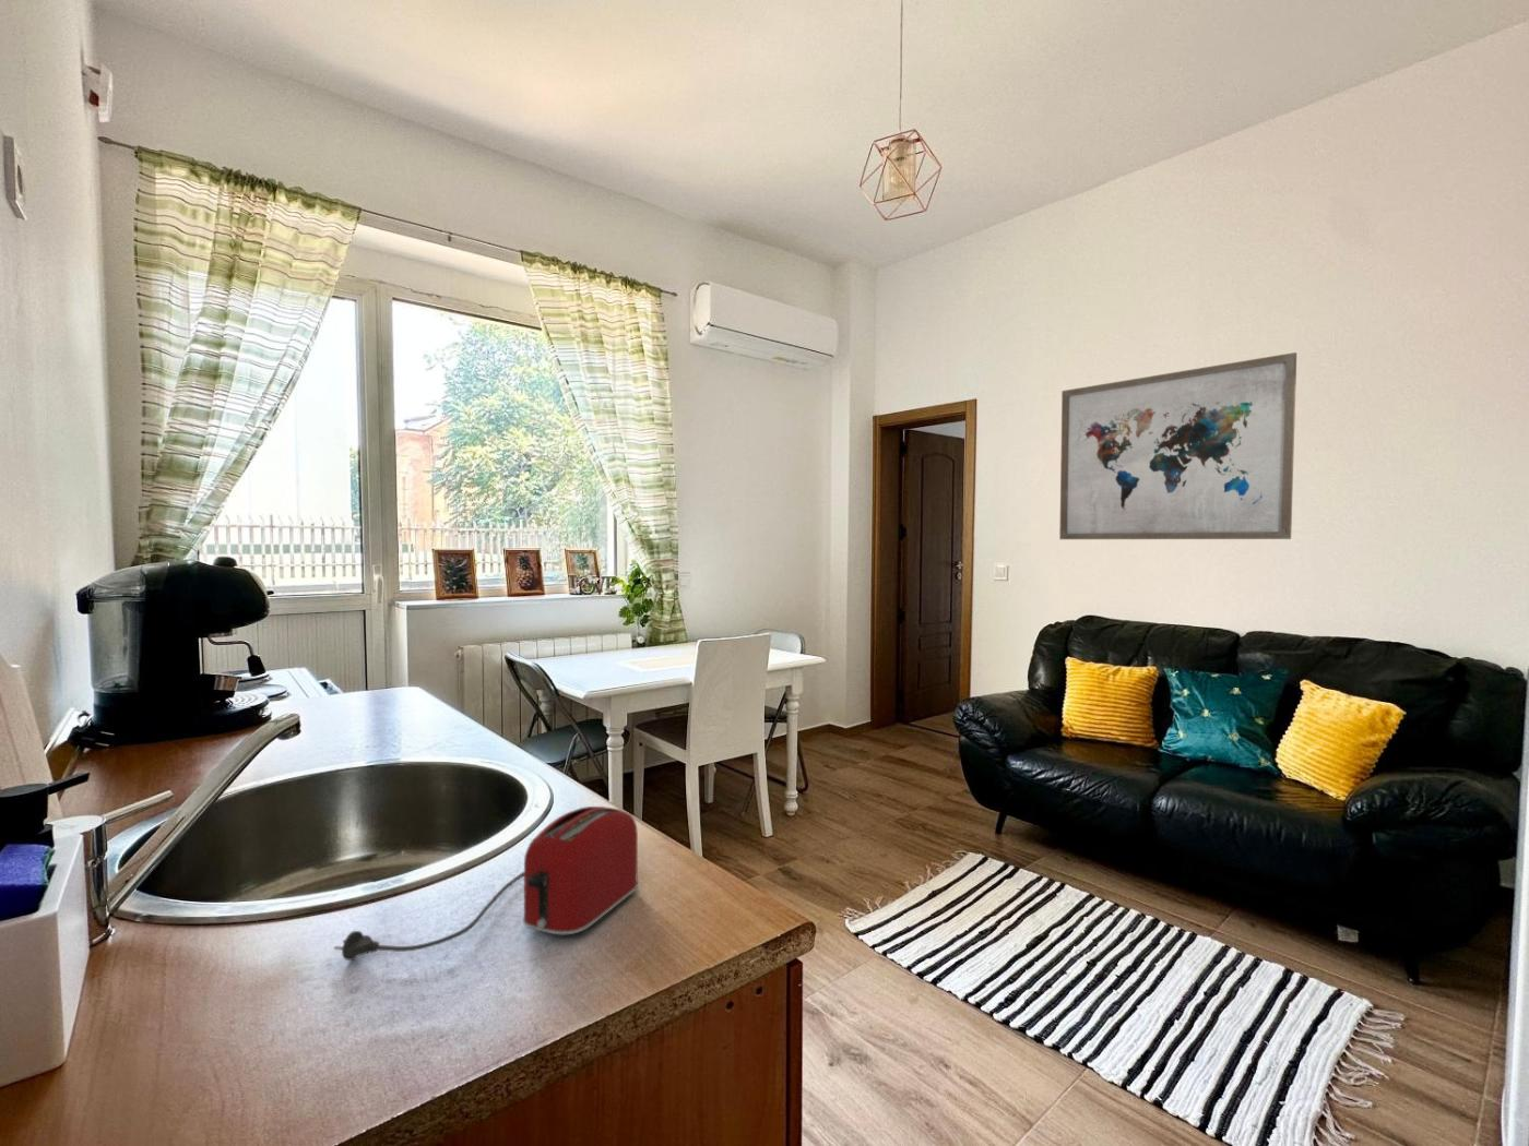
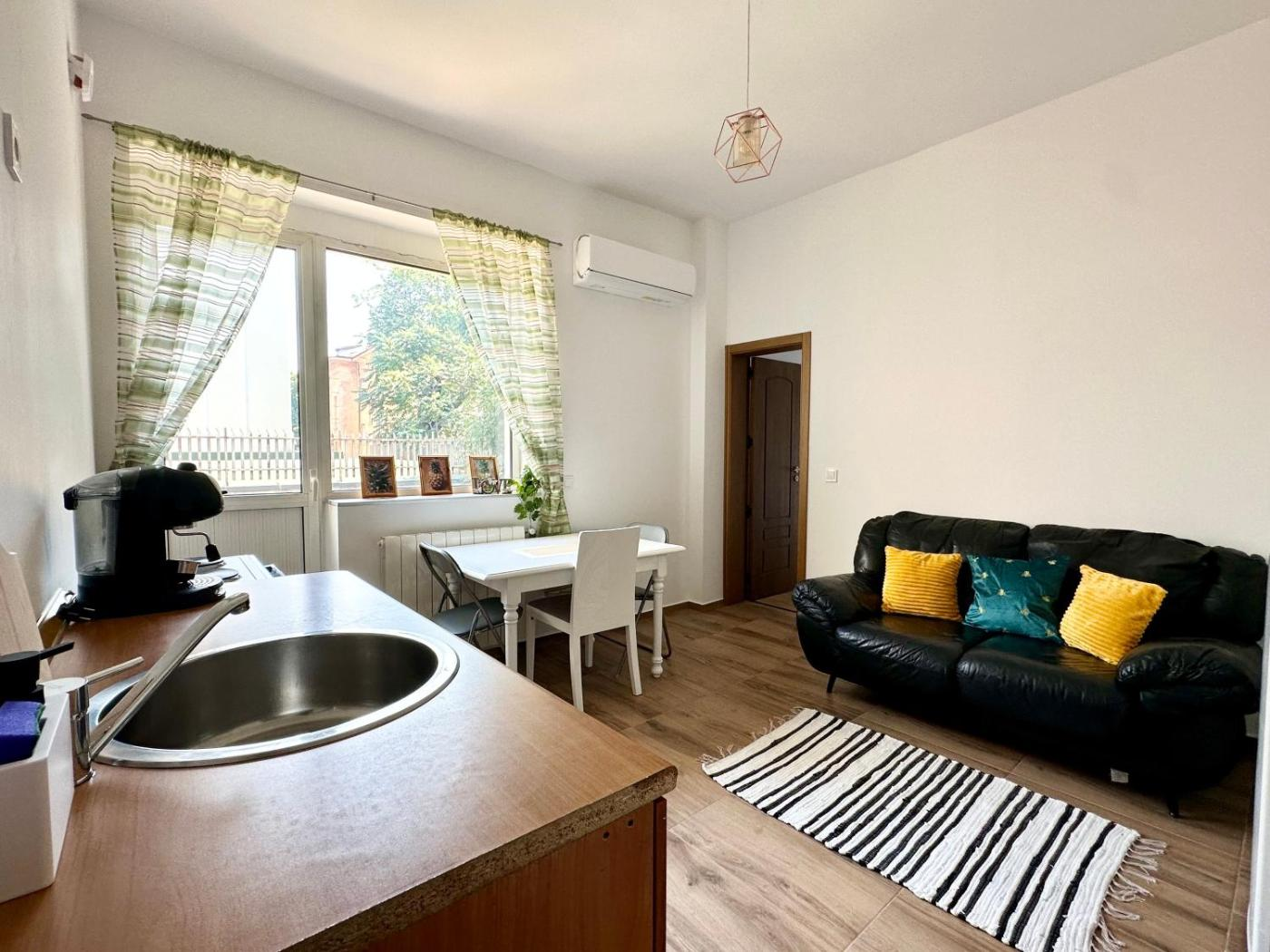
- wall art (1164, 456)
- toaster (524, 862)
